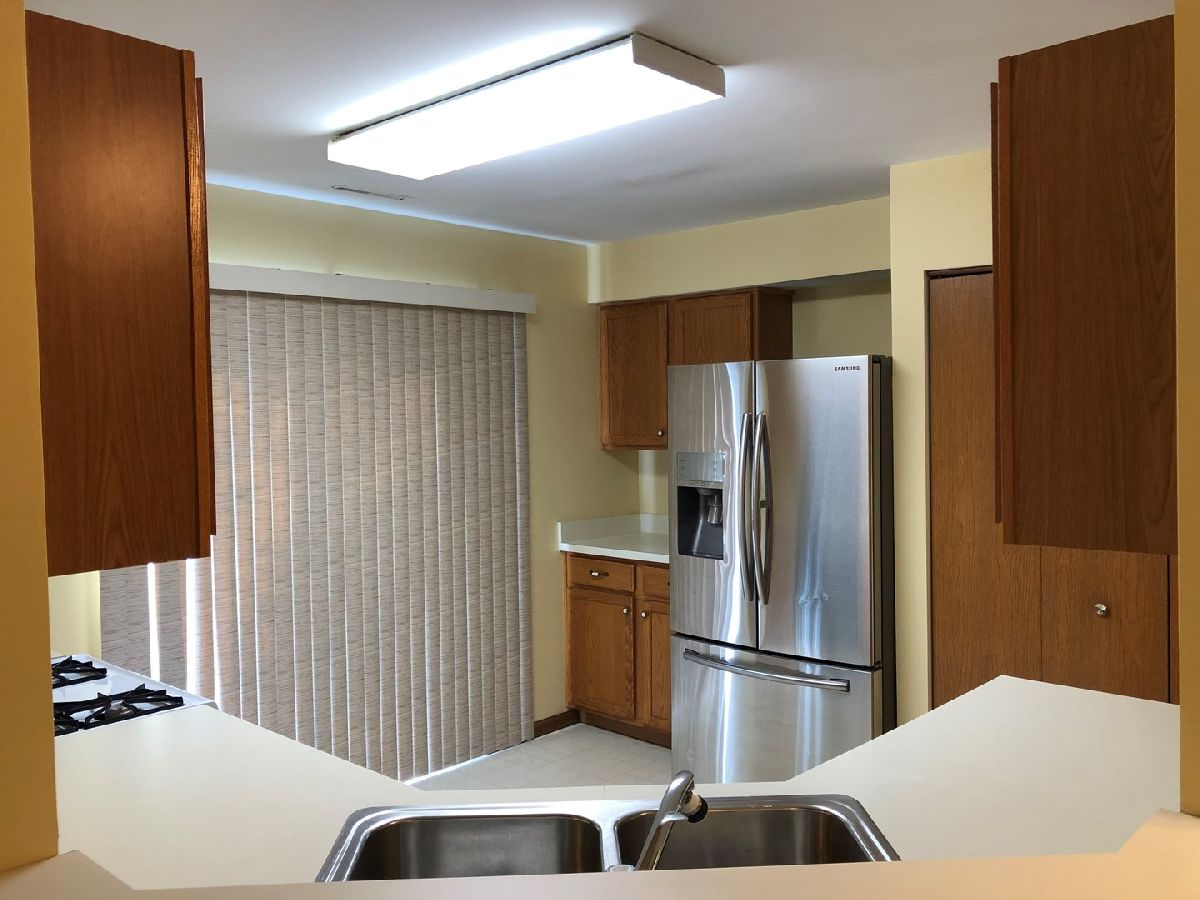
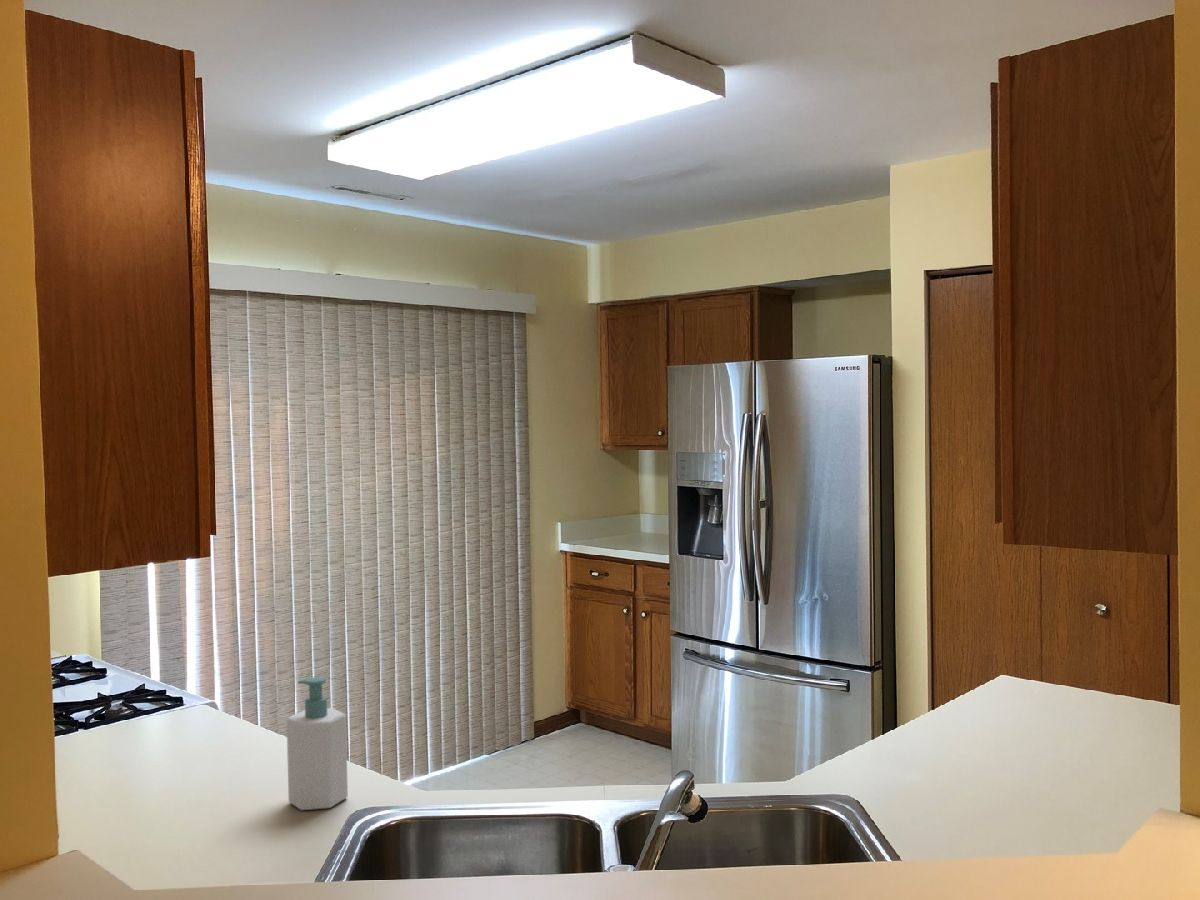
+ soap bottle (316, 739)
